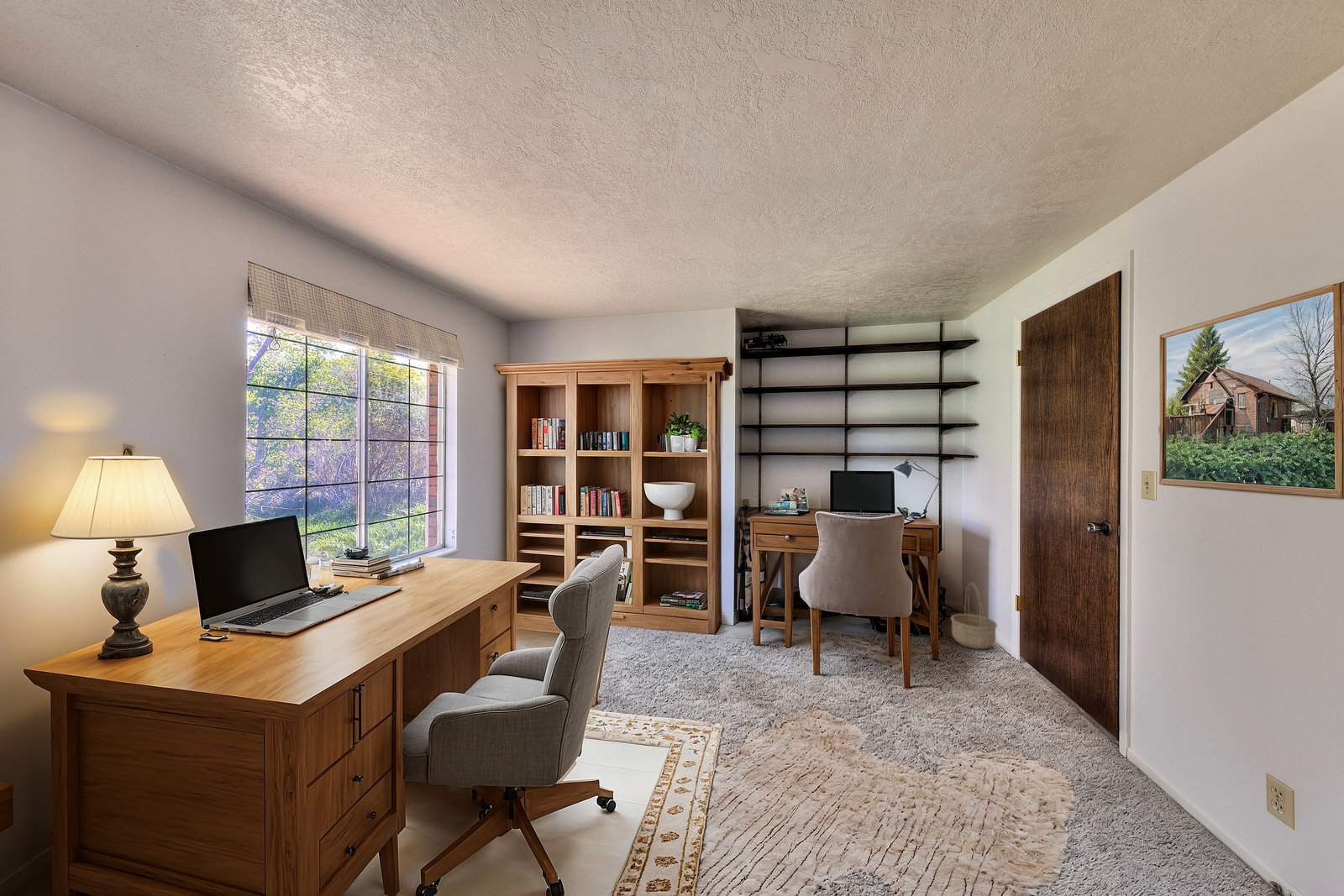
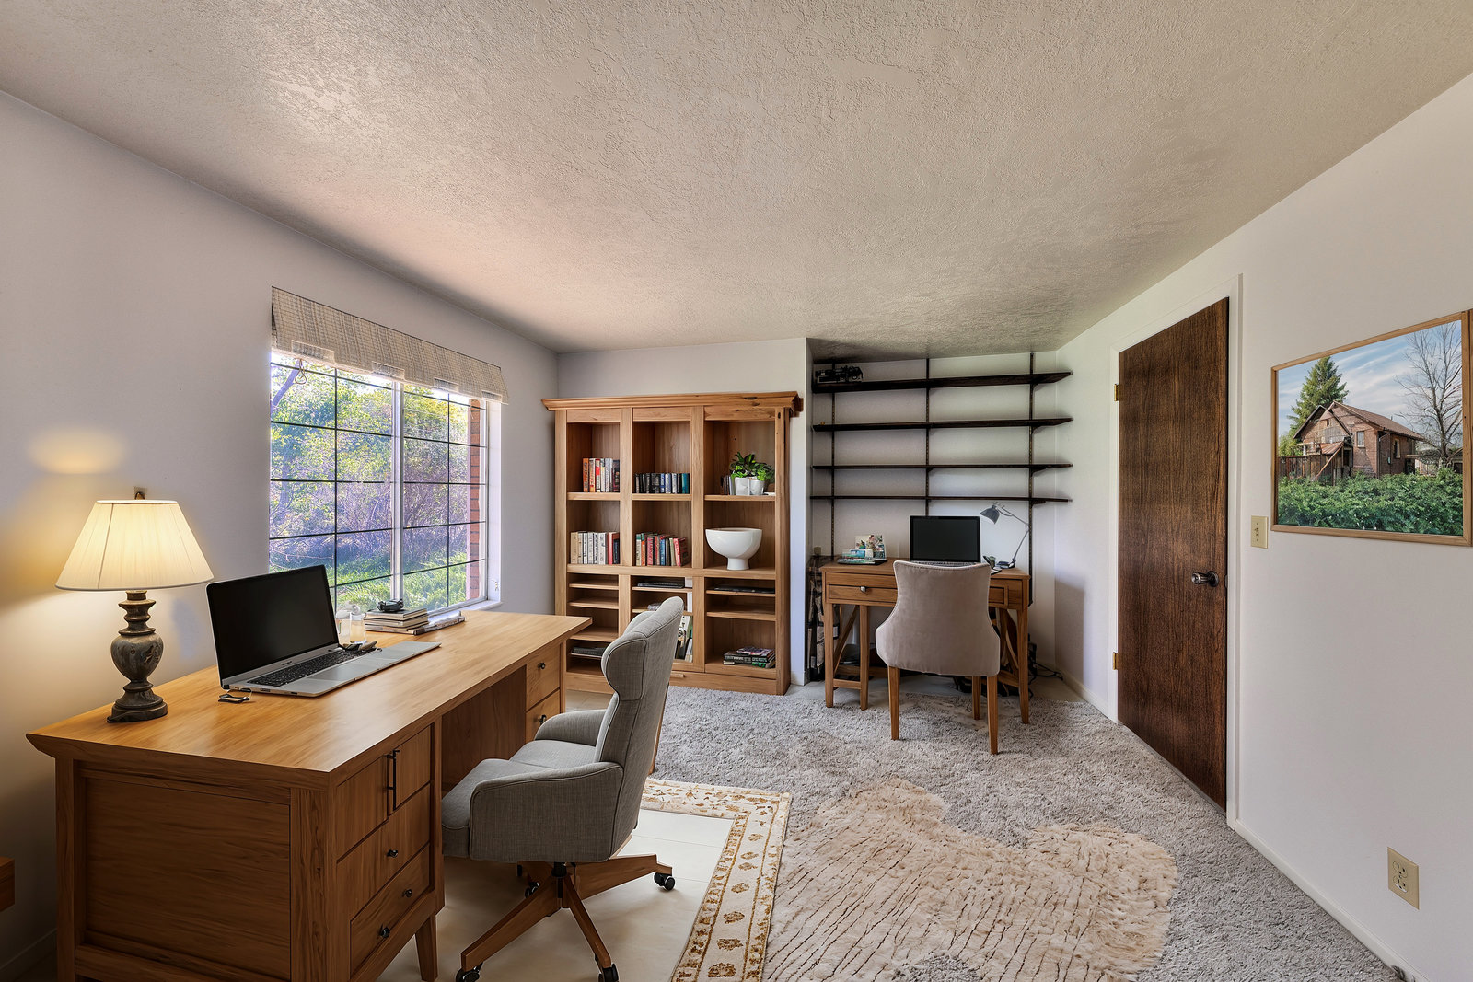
- basket (973, 615)
